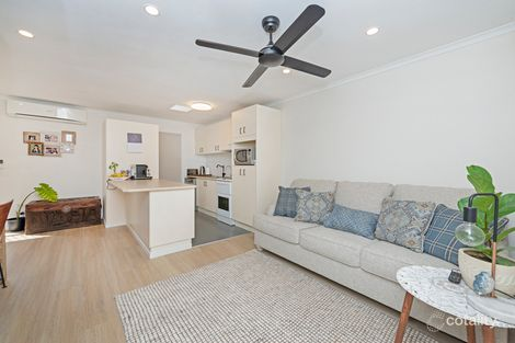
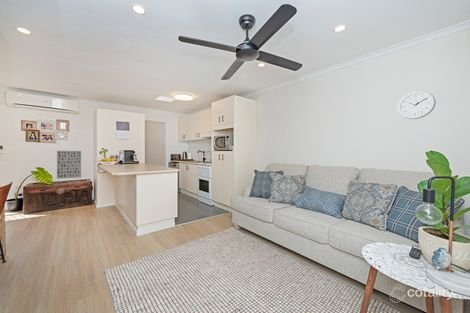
+ wall clock (415, 105)
+ wall art (69, 164)
